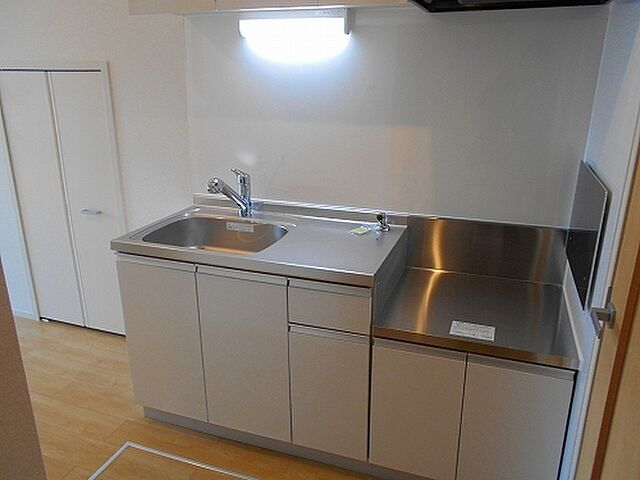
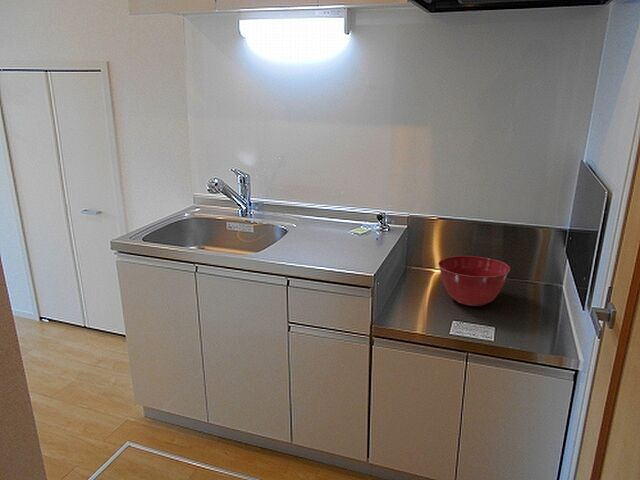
+ mixing bowl (472, 282)
